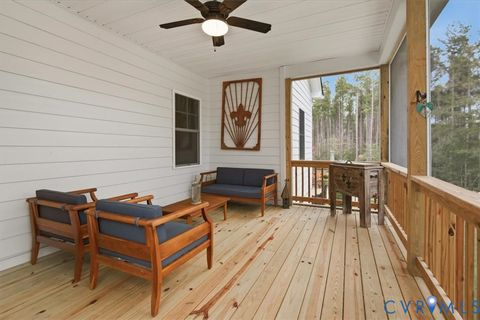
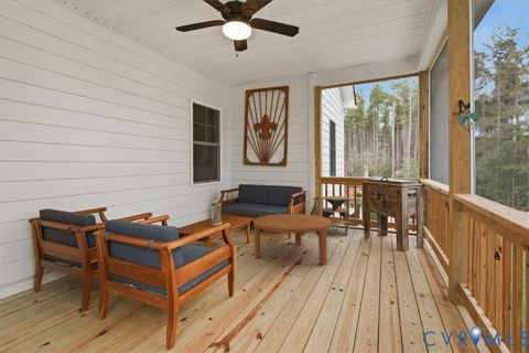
+ side table (333, 213)
+ coffee table (295, 237)
